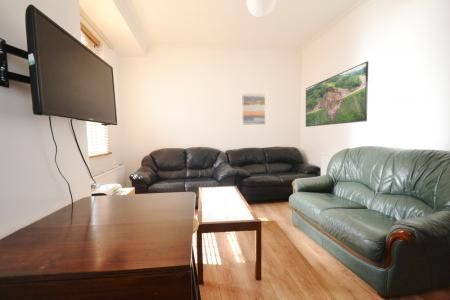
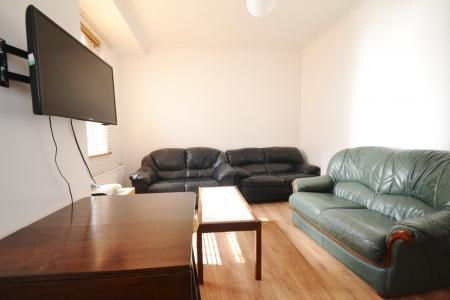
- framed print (330, 101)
- wall art (253, 109)
